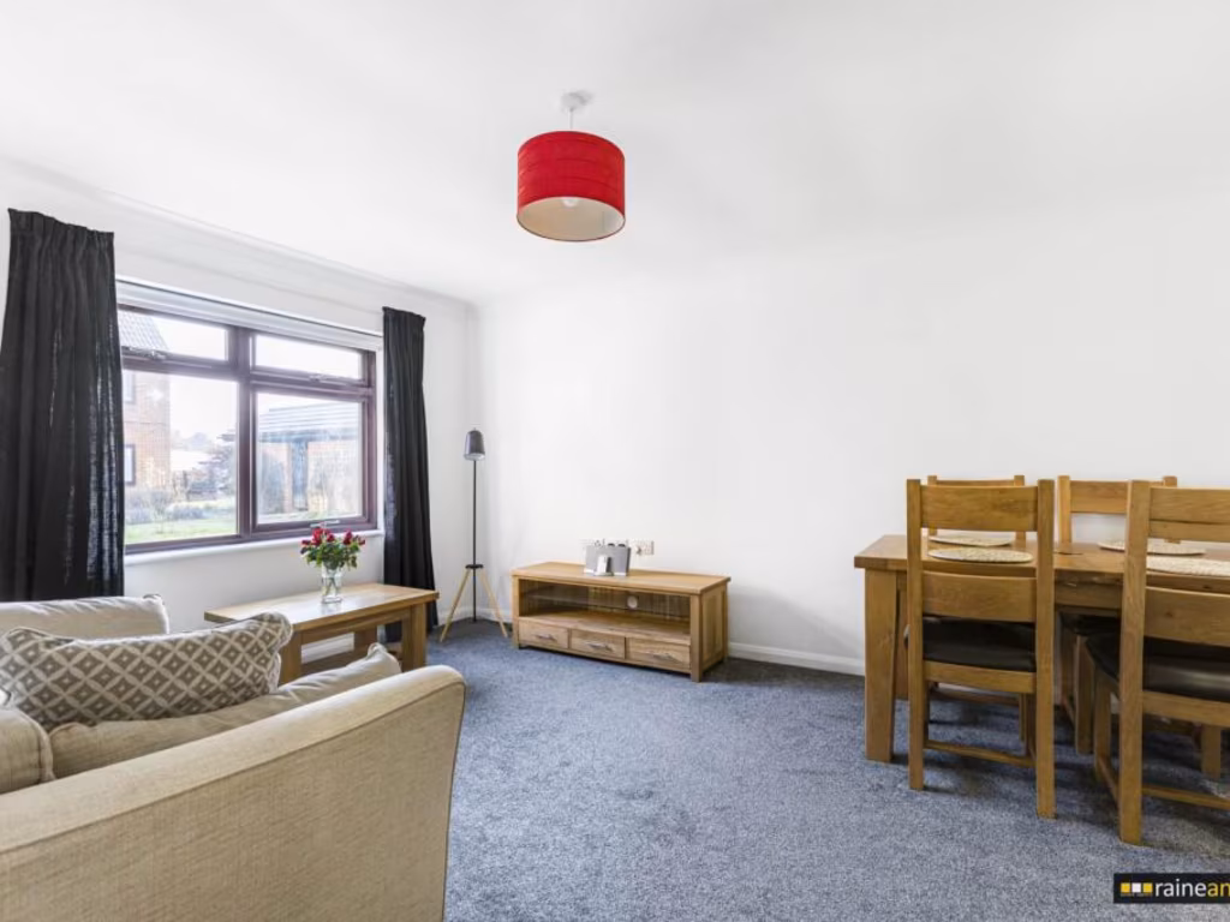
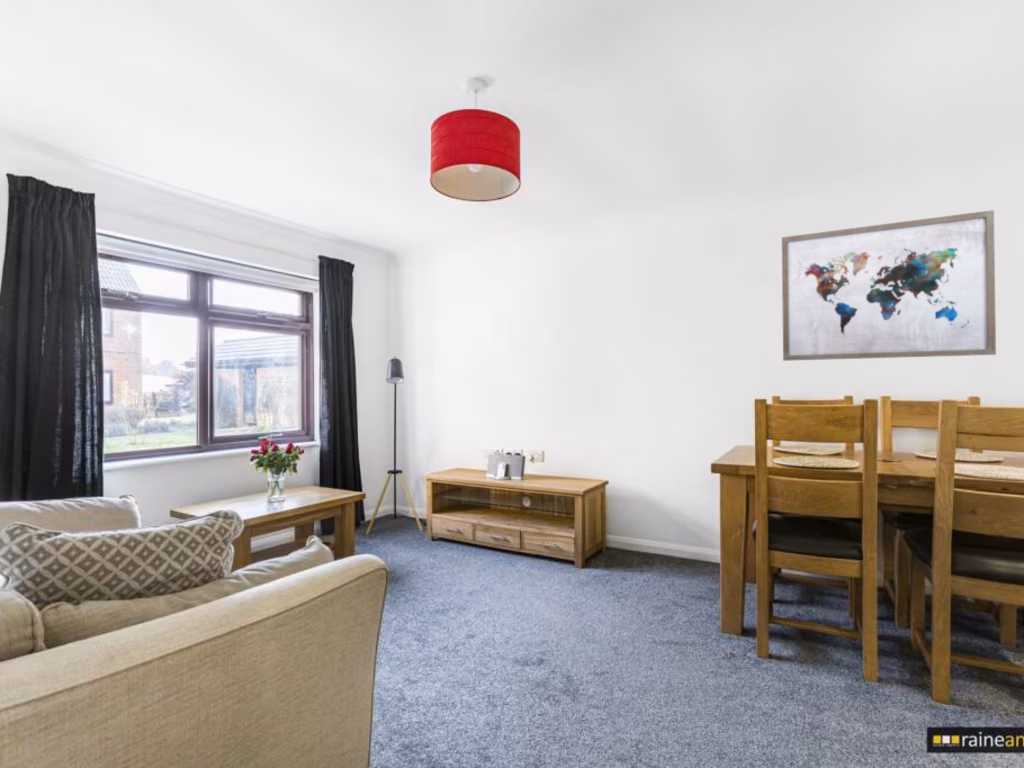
+ wall art (880, 291)
